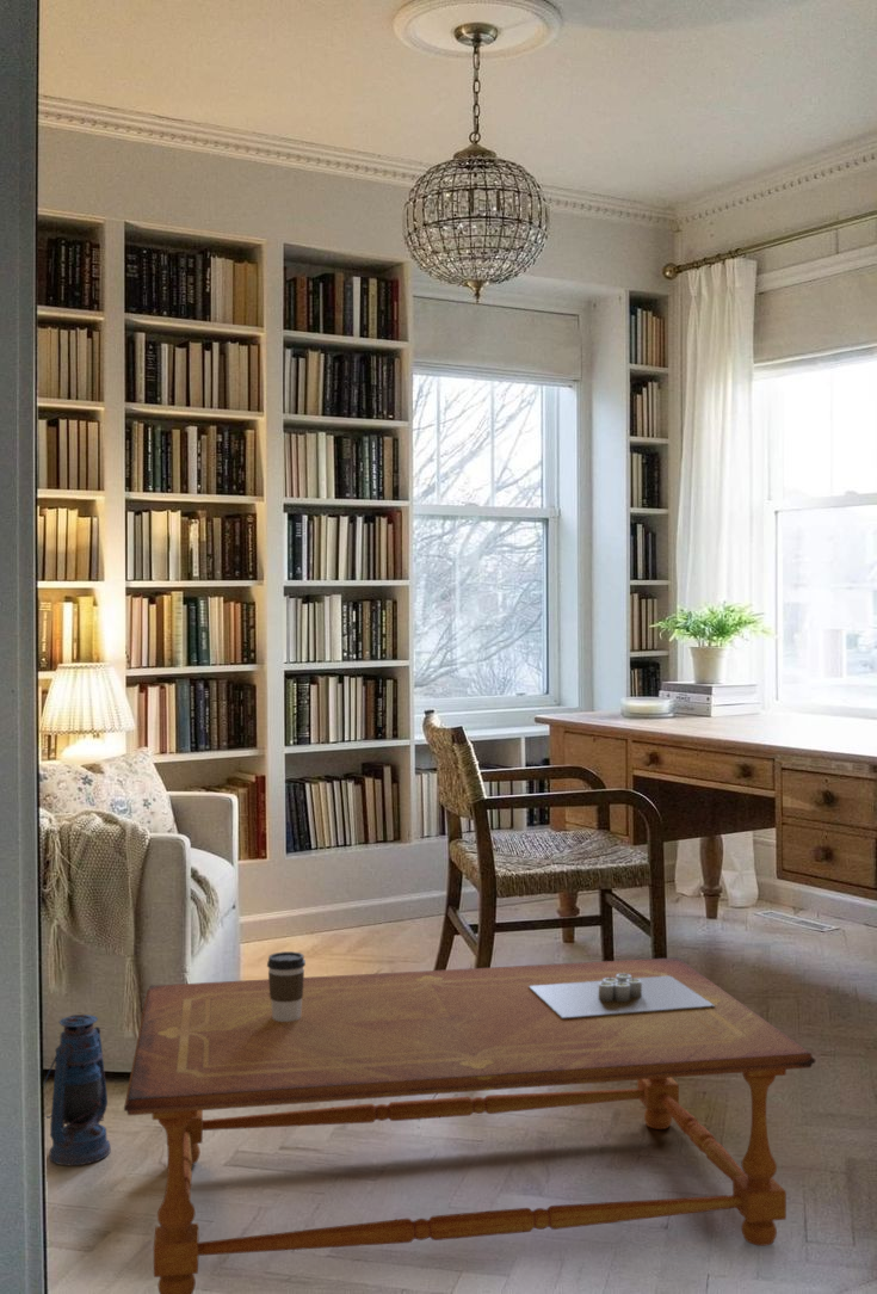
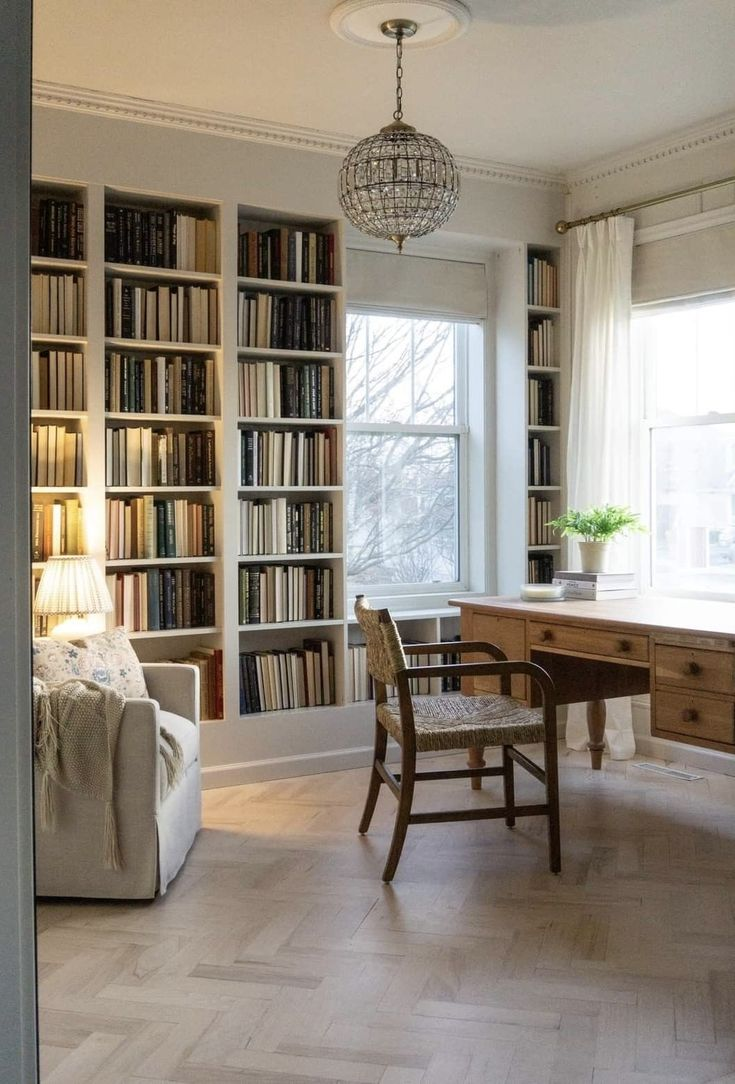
- coffee table (451, 1108)
- candle (618, 986)
- coffee cup (286, 985)
- lantern (75, 1083)
